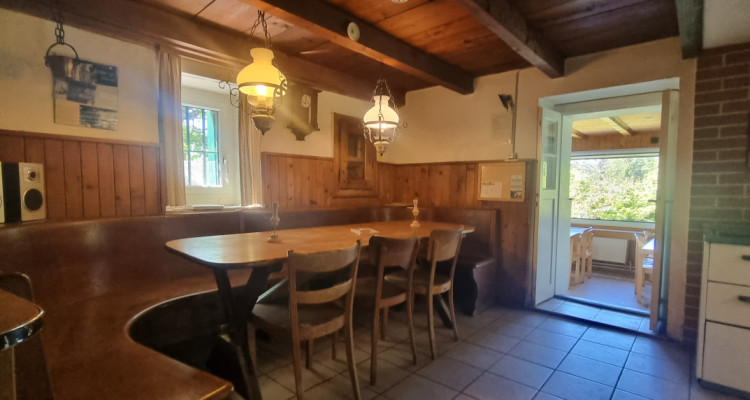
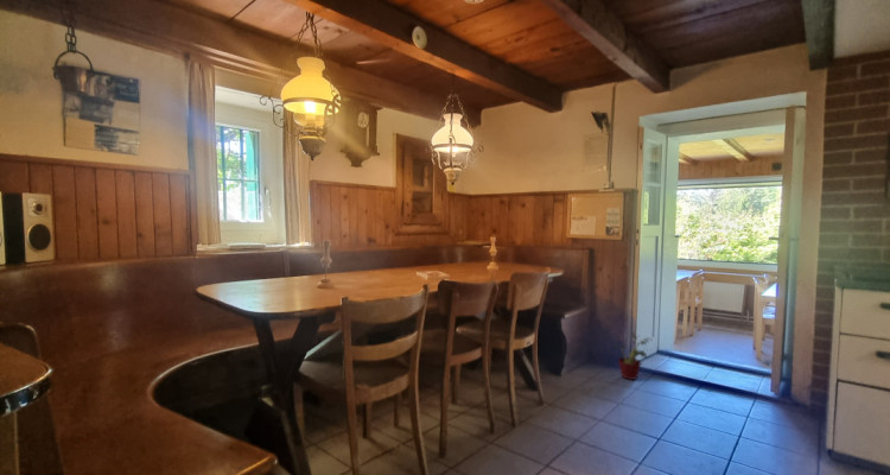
+ potted plant (634, 353)
